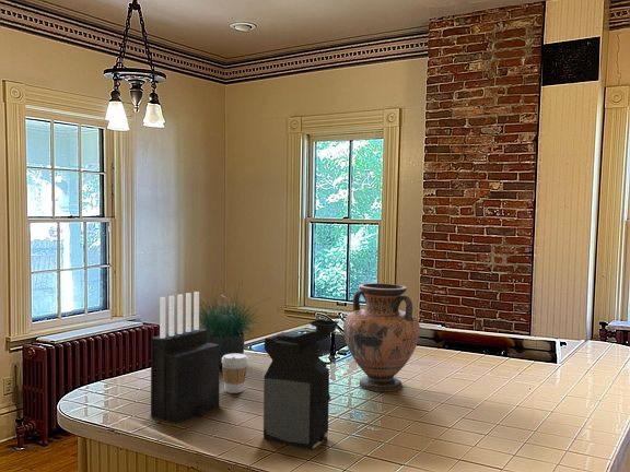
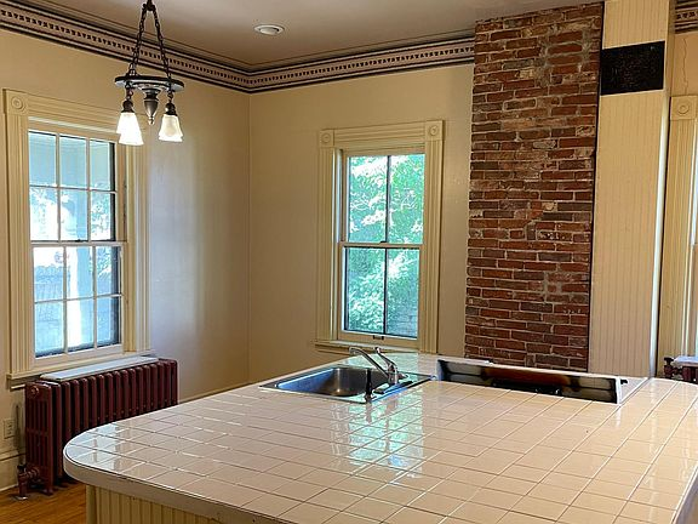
- coffee cup (234, 371)
- potted plant (223, 319)
- vase (381, 335)
- coffee maker (300, 380)
- knife block (188, 354)
